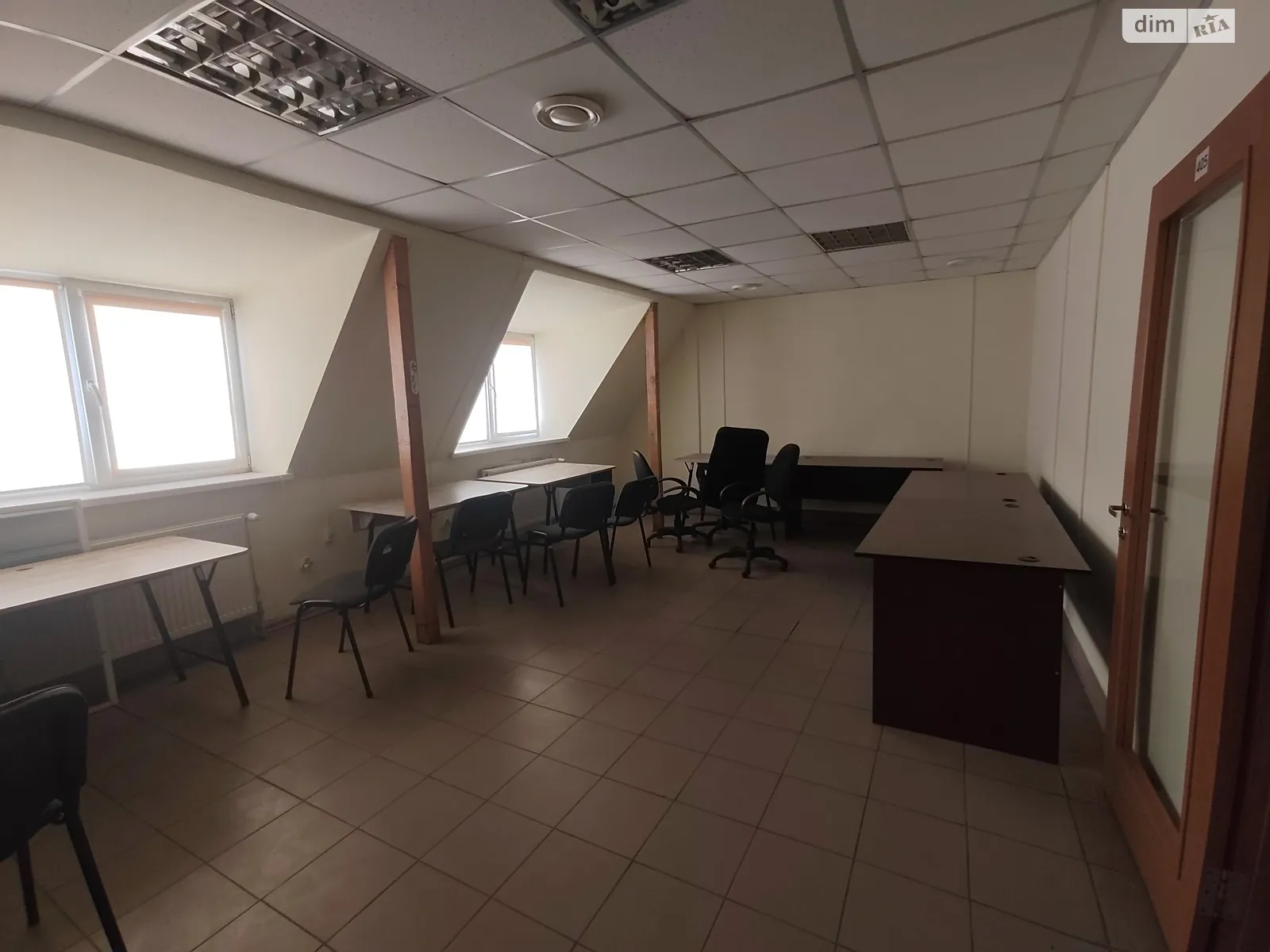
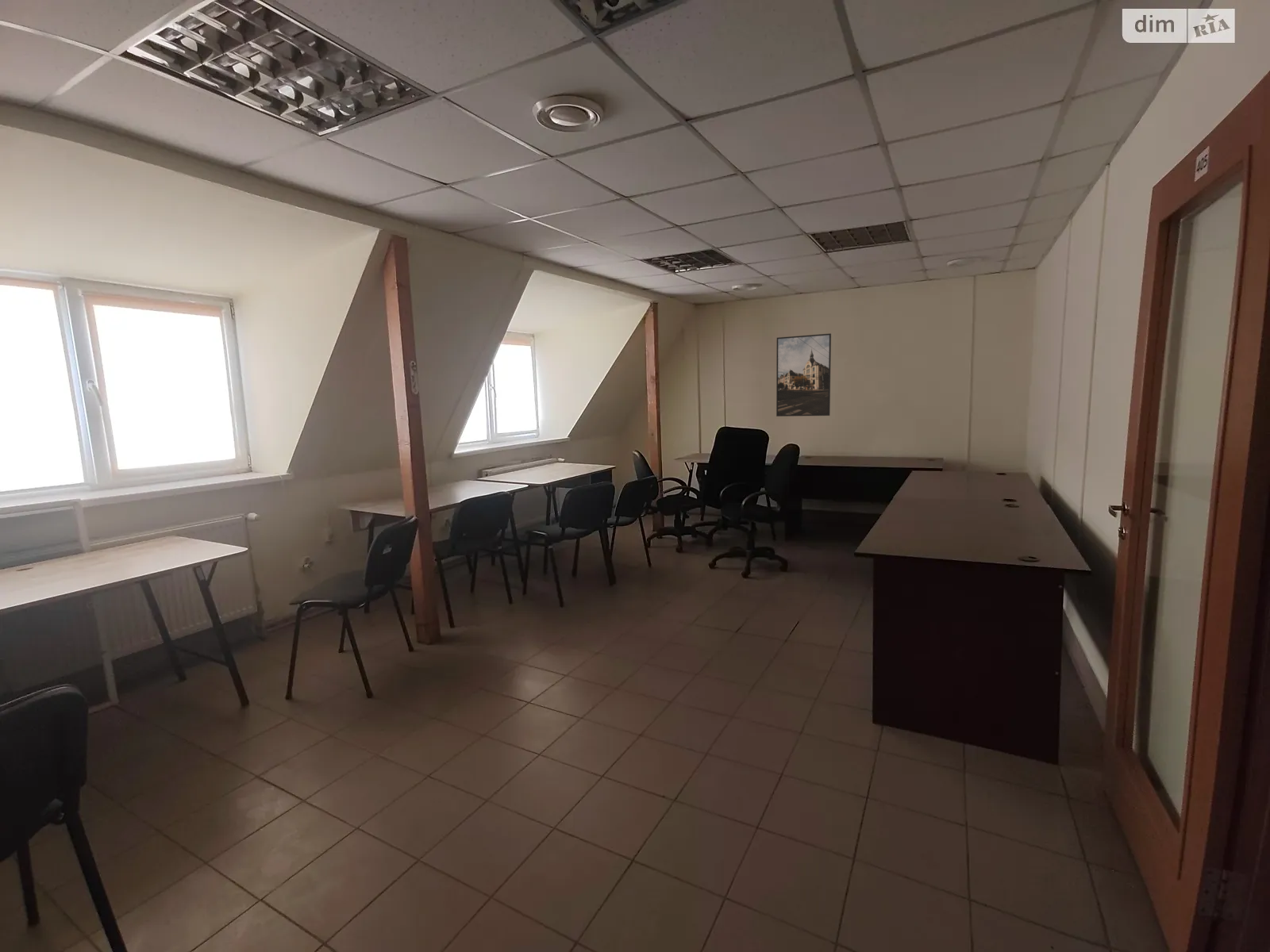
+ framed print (802, 376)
